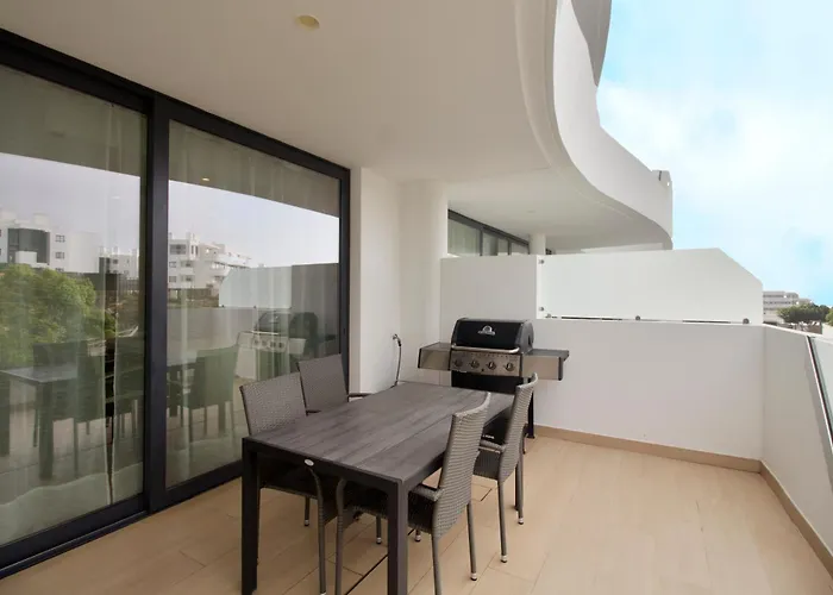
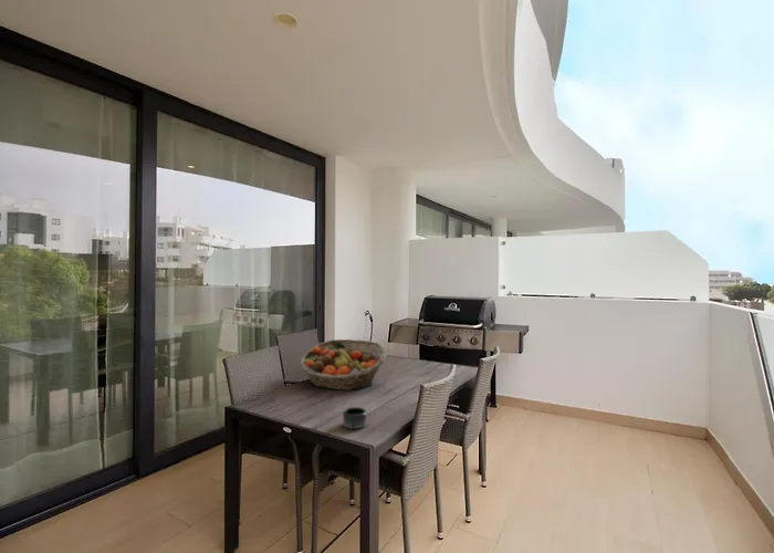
+ mug (354, 418)
+ fruit basket (343, 363)
